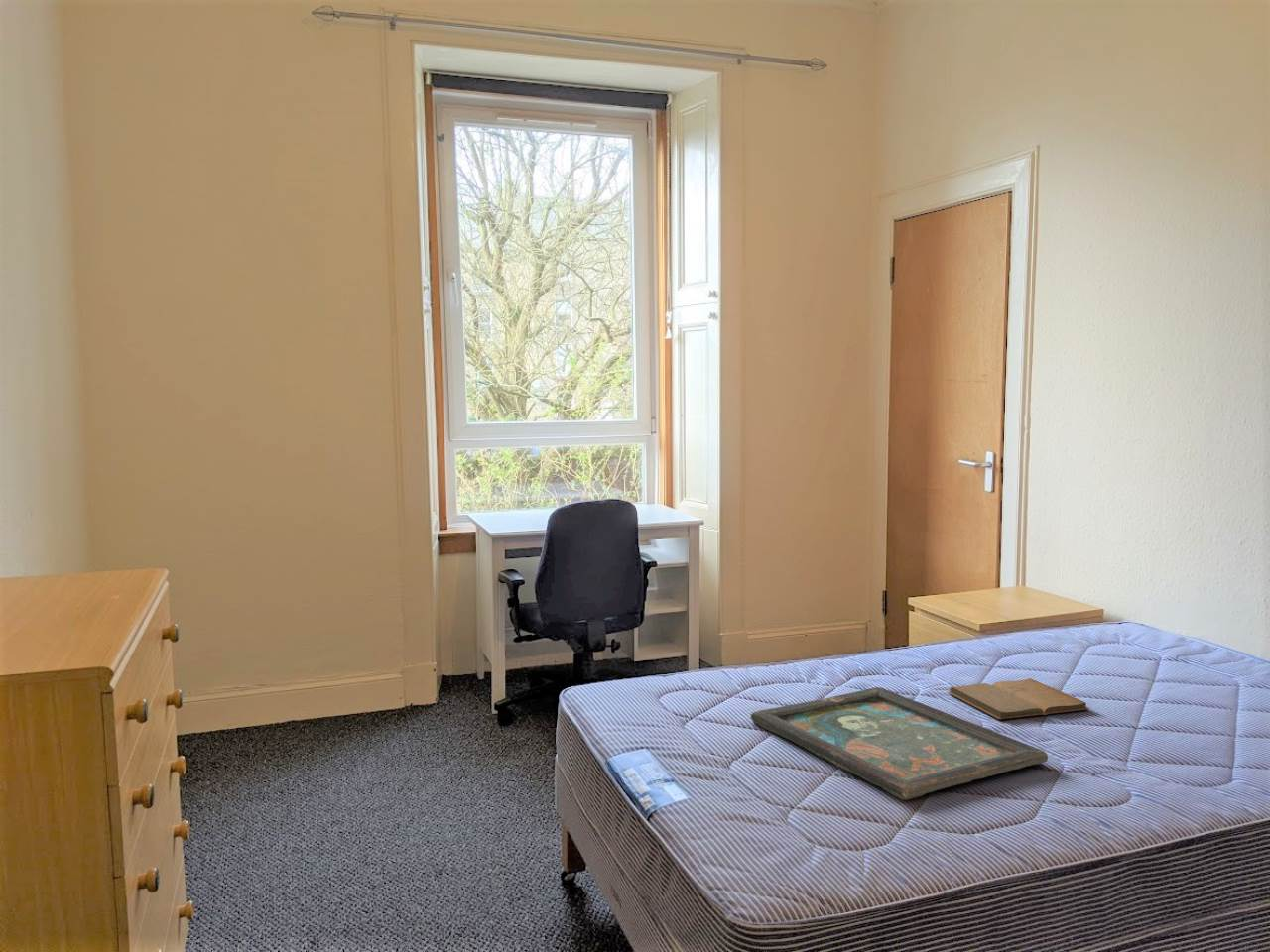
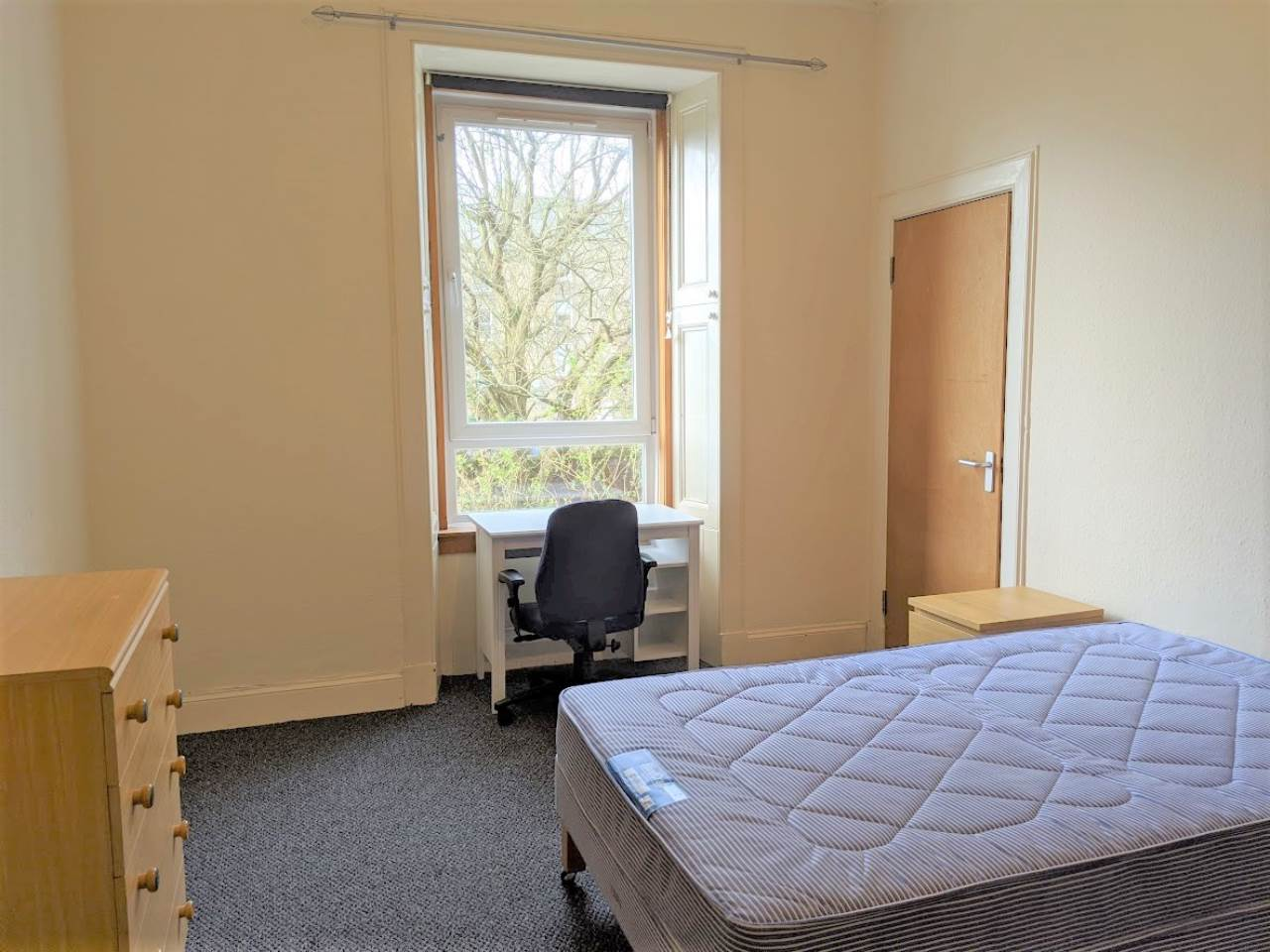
- book (1016, 697)
- decorative tray (889, 736)
